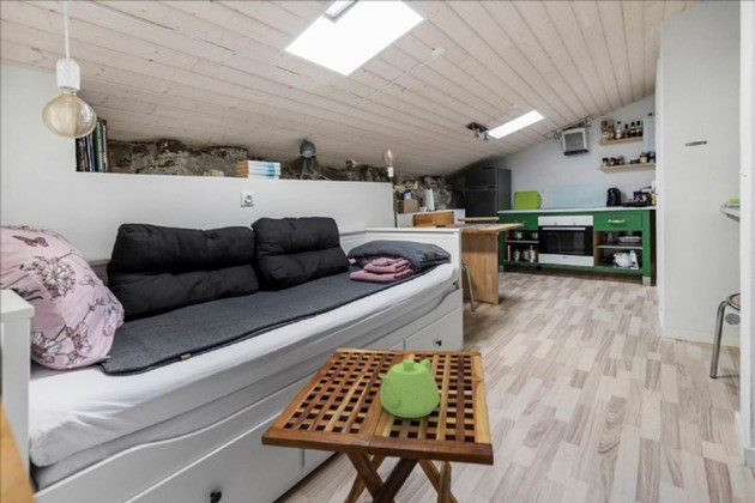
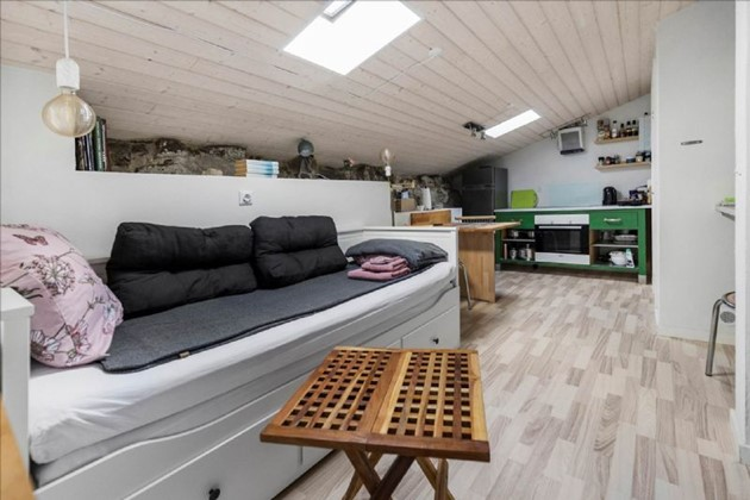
- teapot (406, 384)
